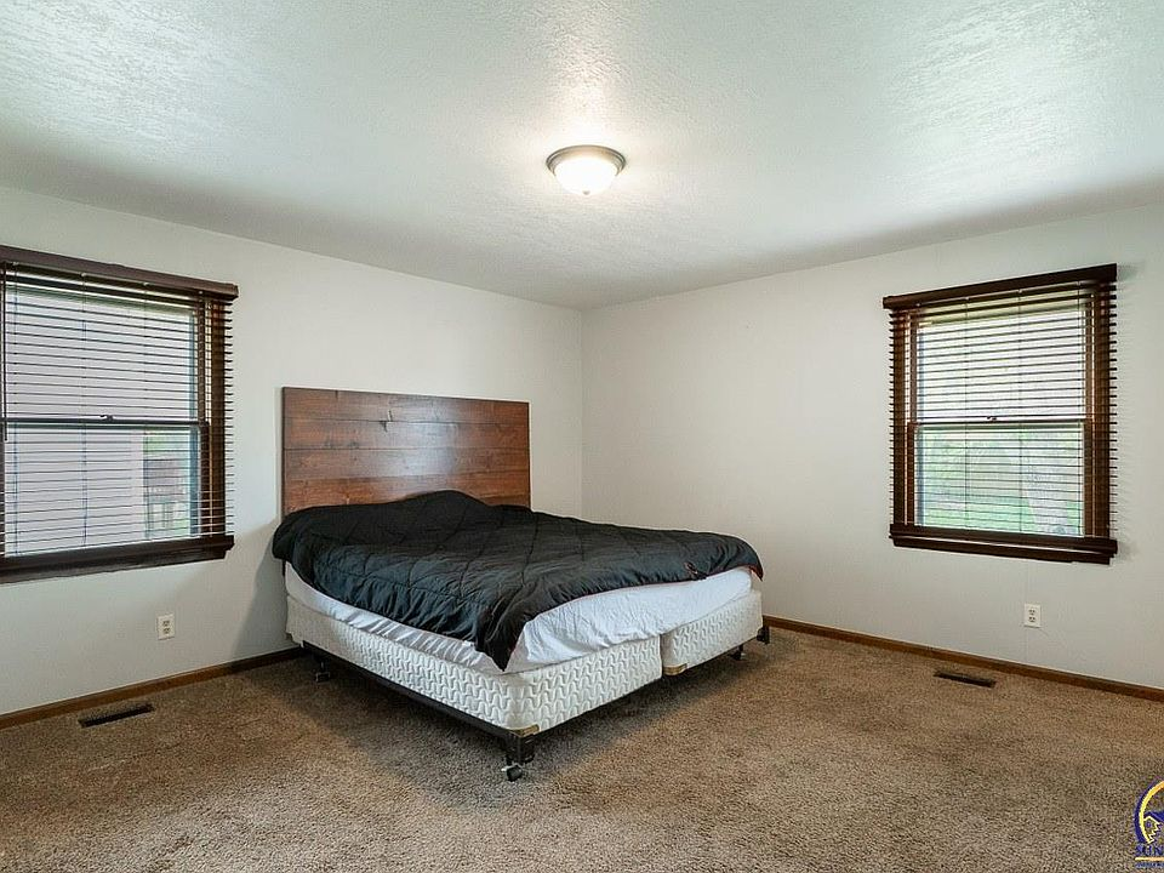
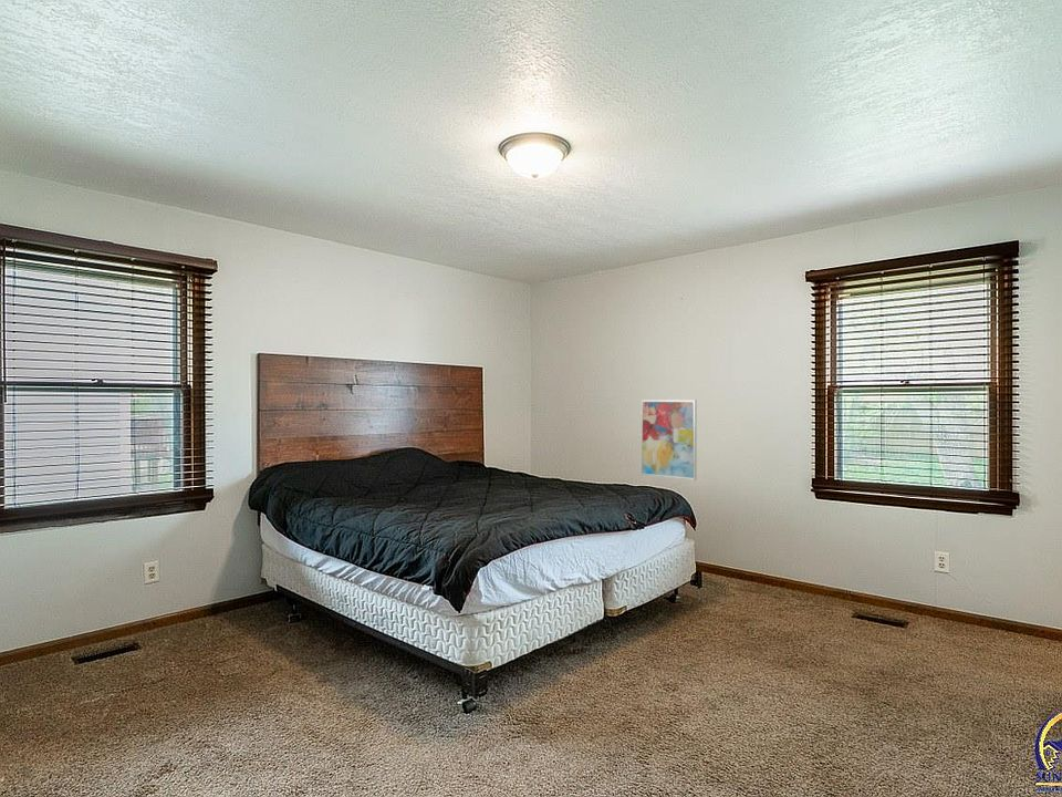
+ wall art (667, 438)
